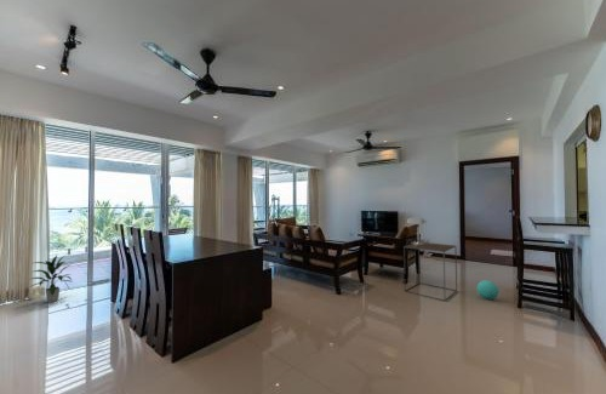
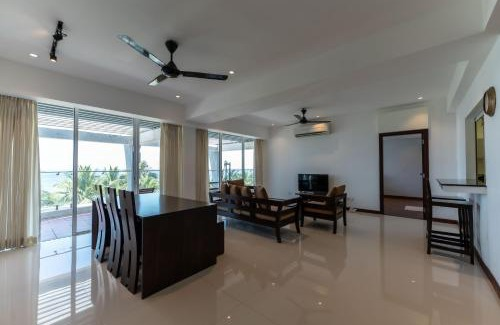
- ball (487, 290)
- side table (418, 268)
- lamp (417, 230)
- indoor plant (51, 278)
